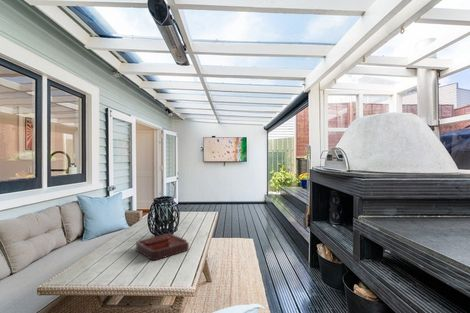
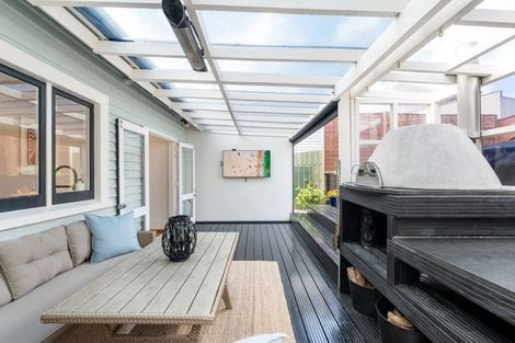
- decorative tray (162, 245)
